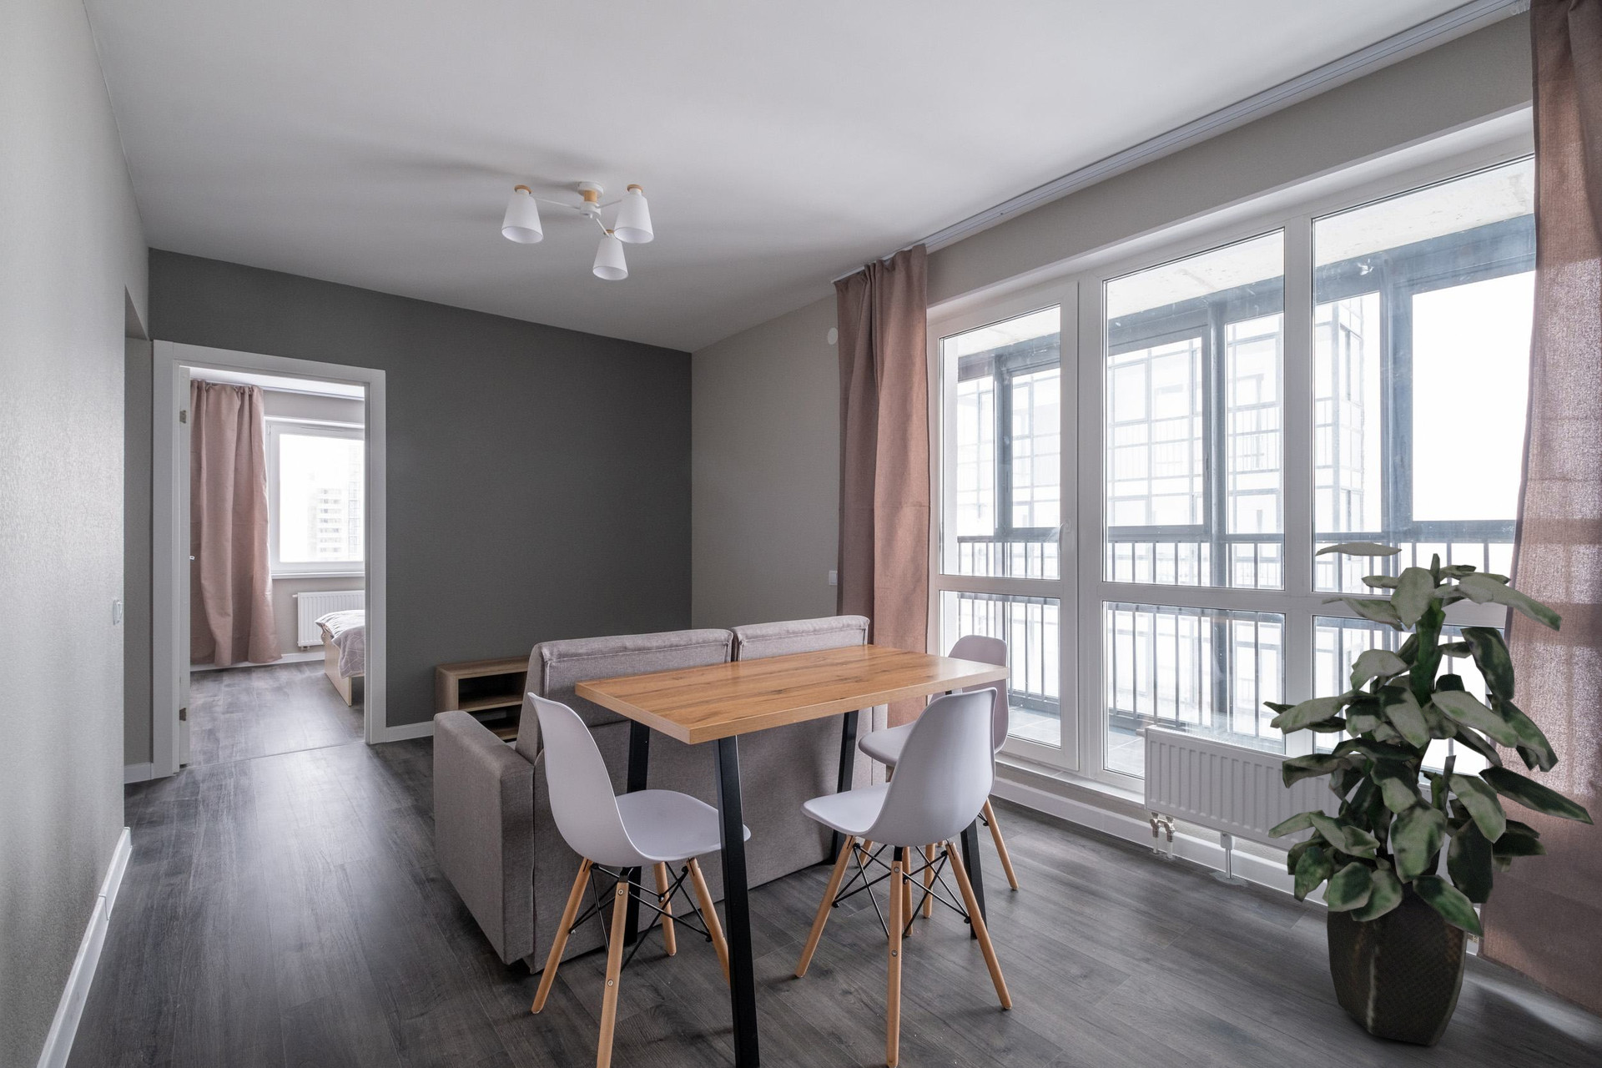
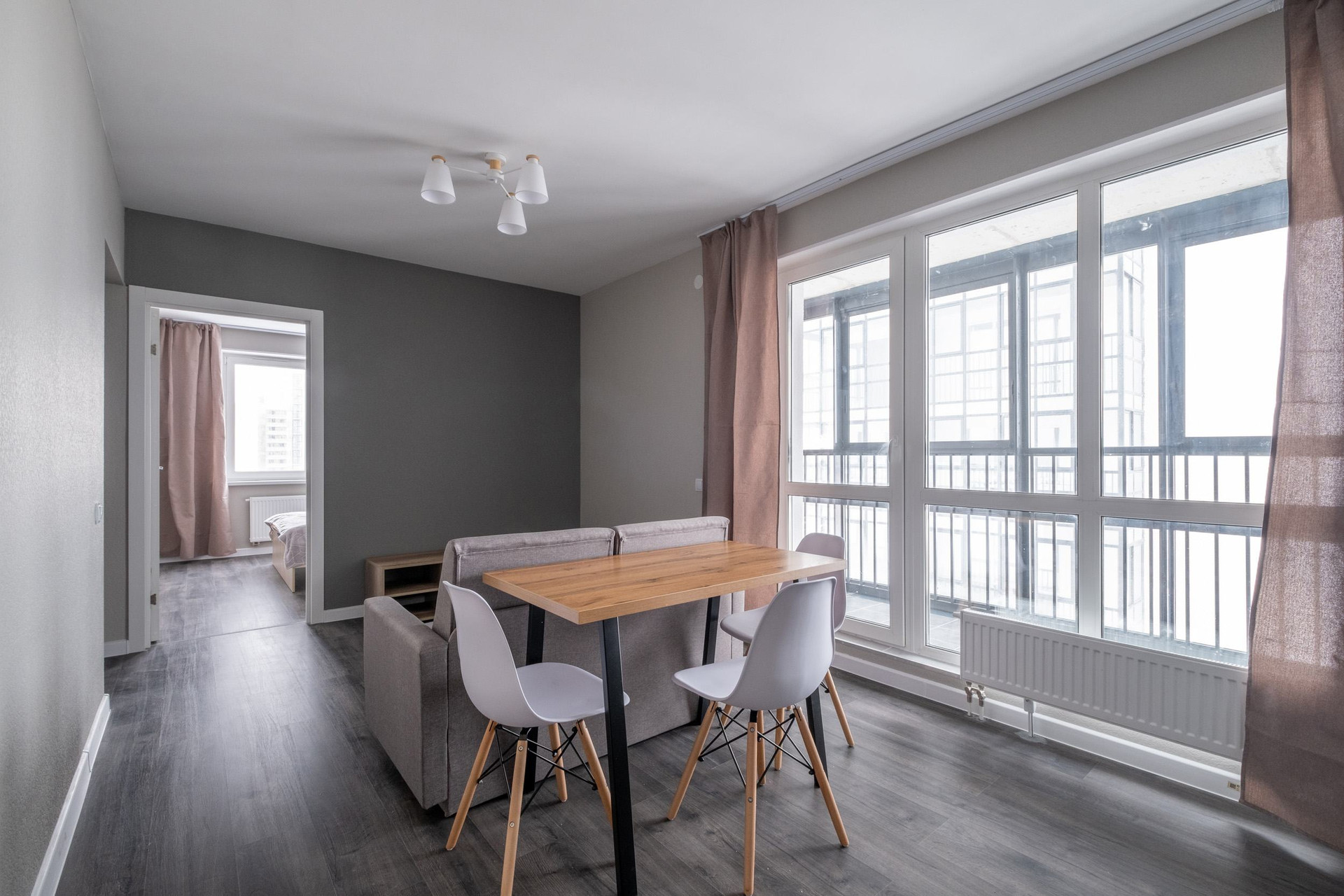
- indoor plant (1395, 780)
